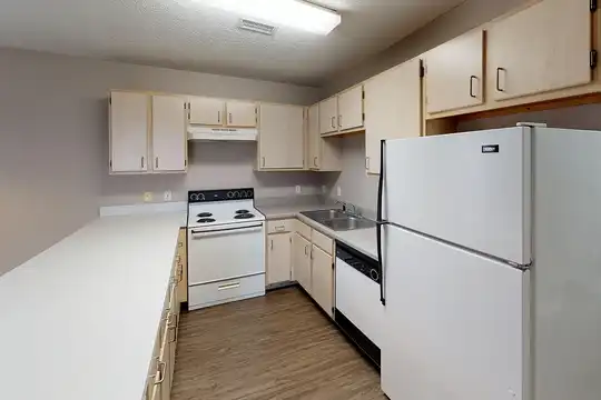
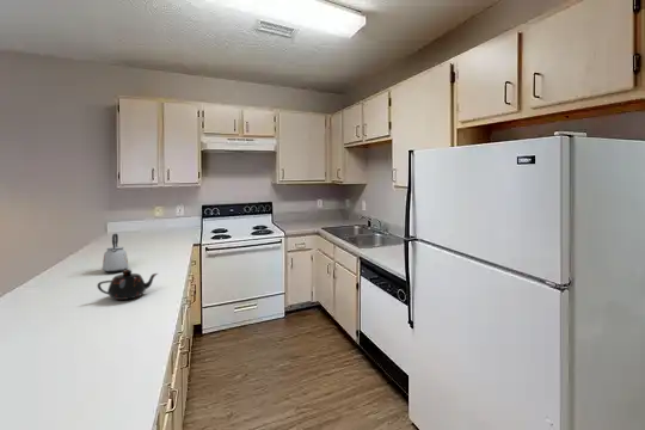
+ teapot (129, 283)
+ kettle (116, 251)
